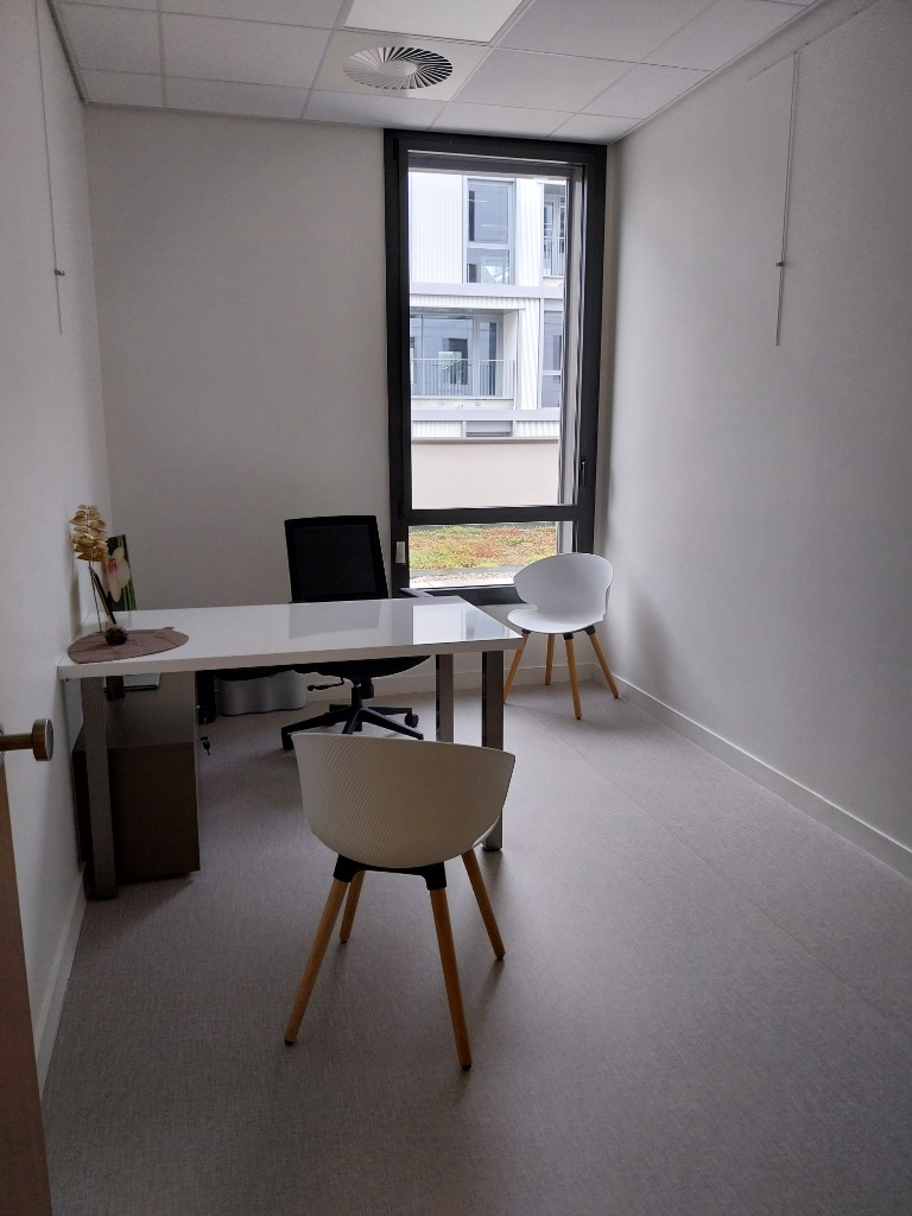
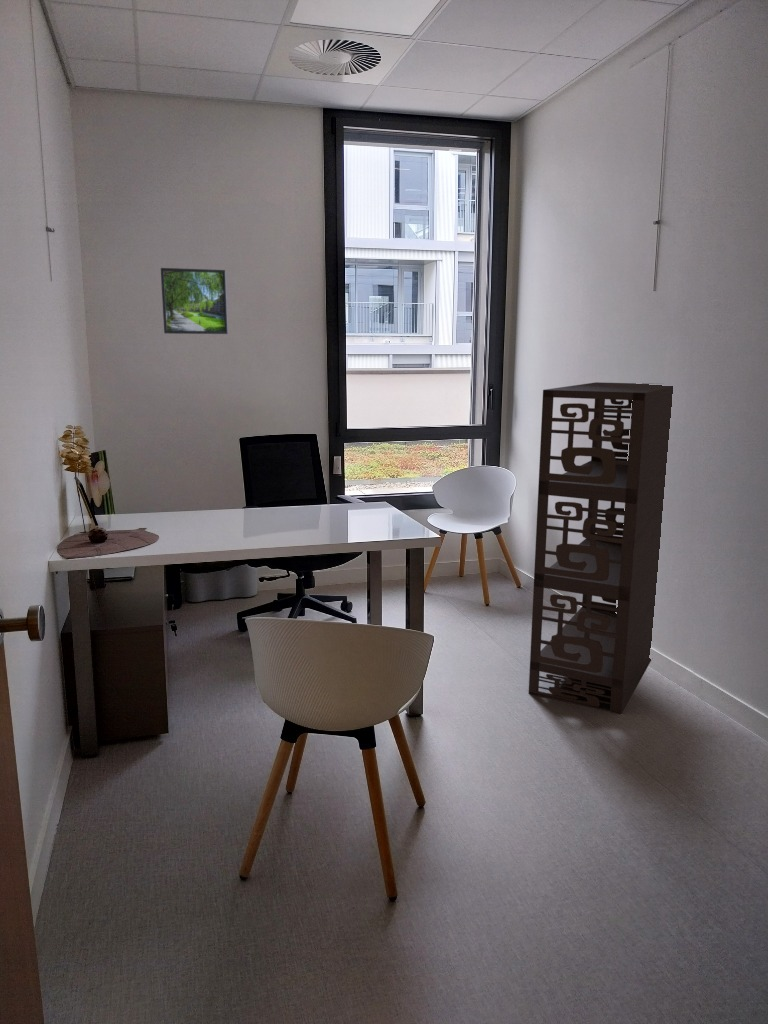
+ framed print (194, 301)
+ bookshelf (607, 533)
